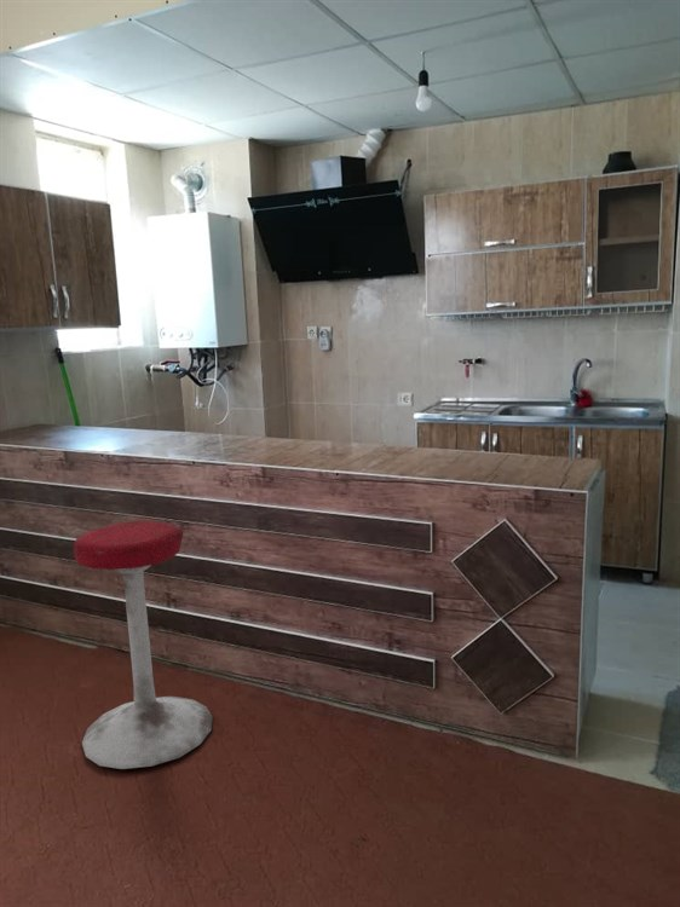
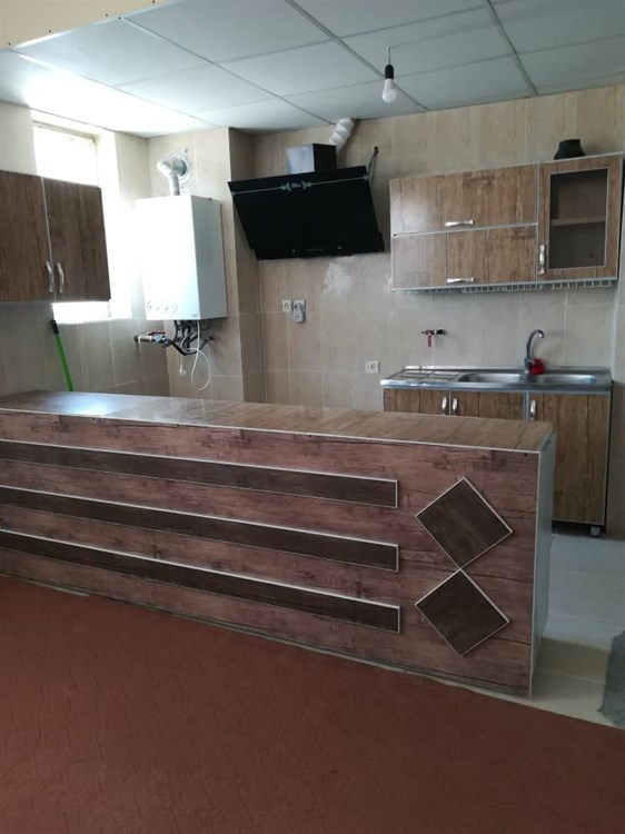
- stool (139, 634)
